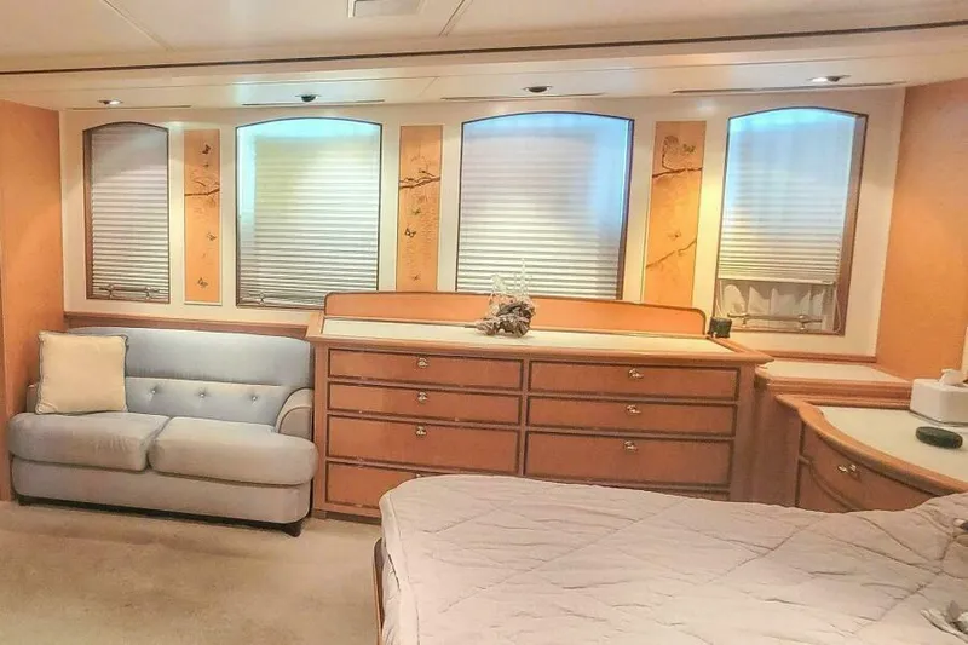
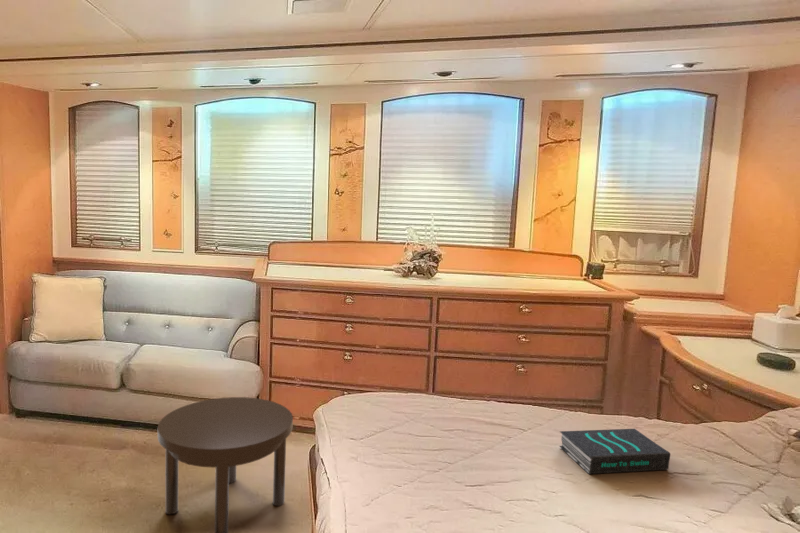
+ side table (227, 463)
+ book (613, 449)
